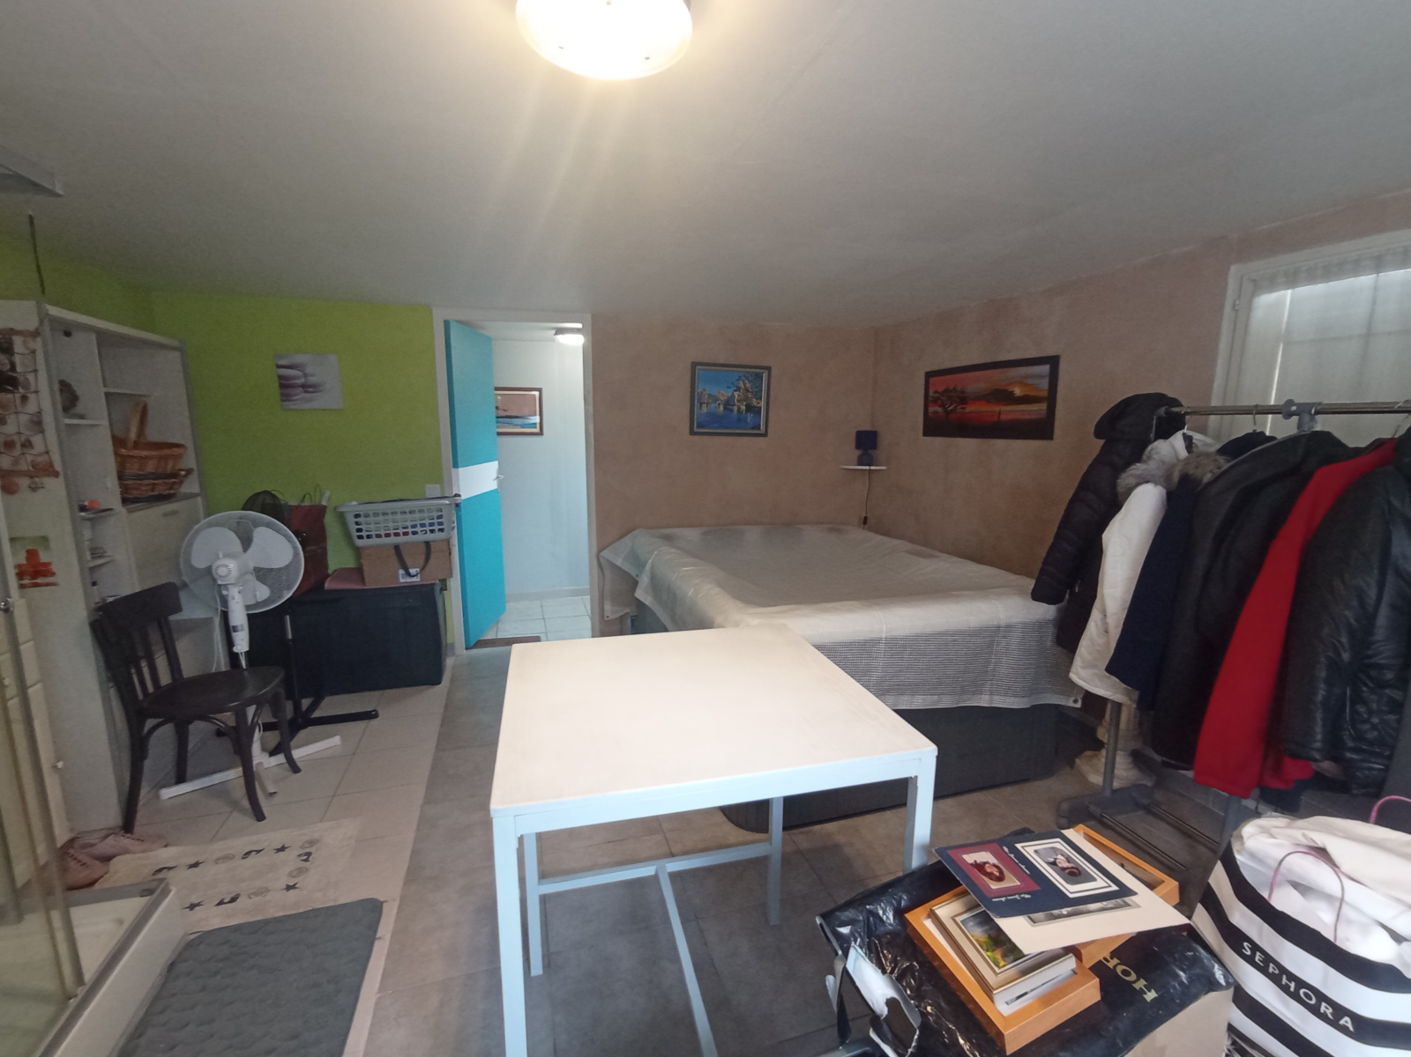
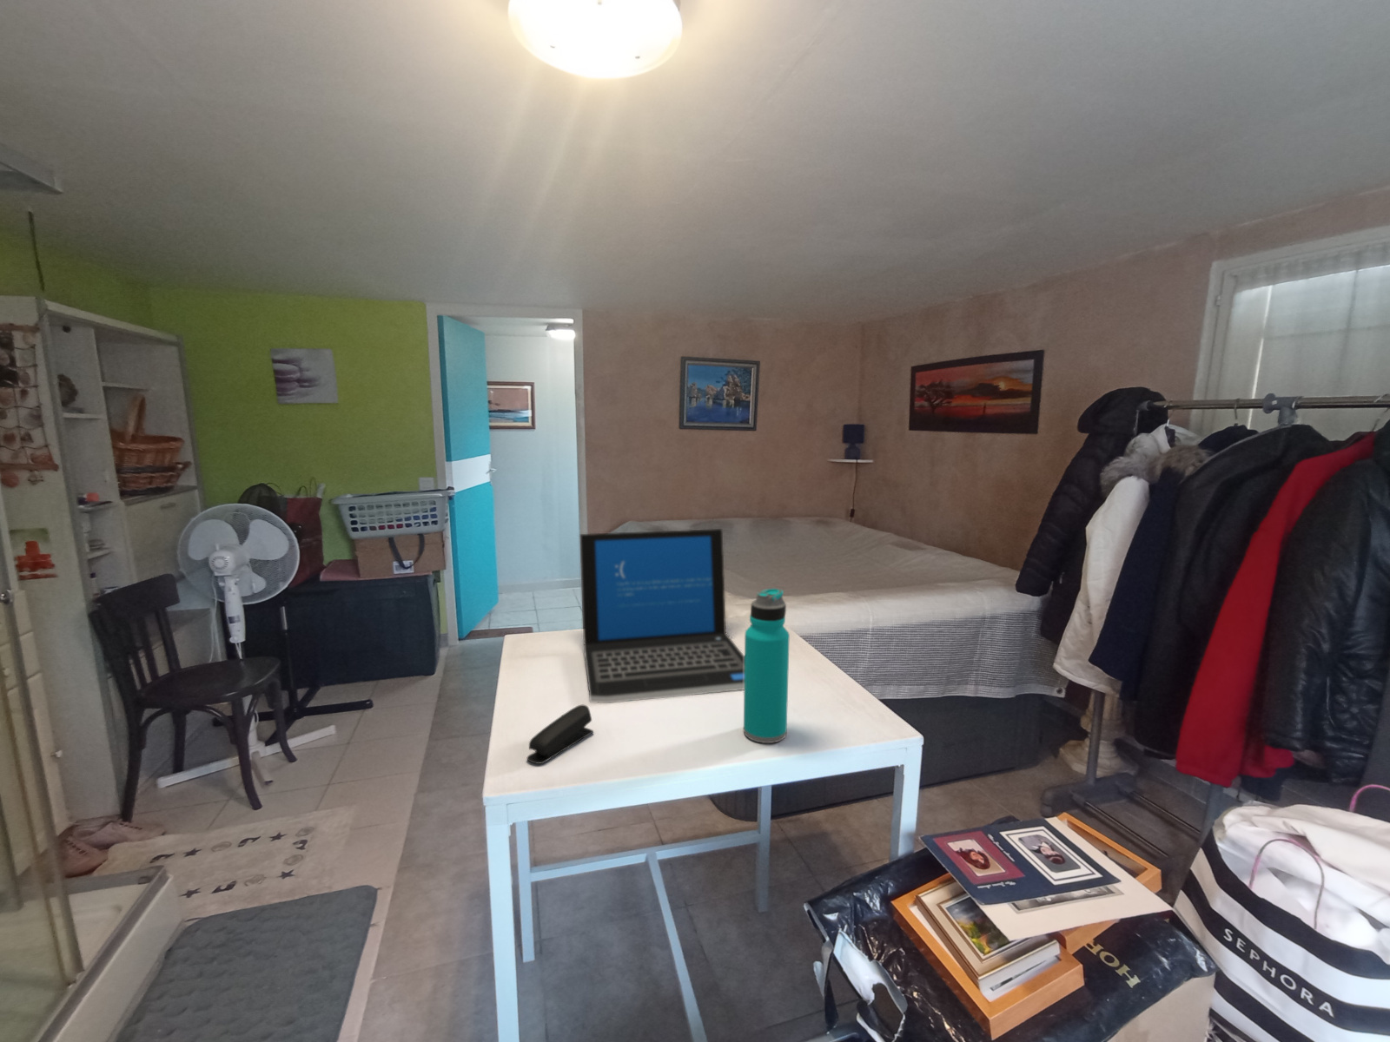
+ laptop (664, 603)
+ water bottle (766, 663)
+ stapler (560, 732)
